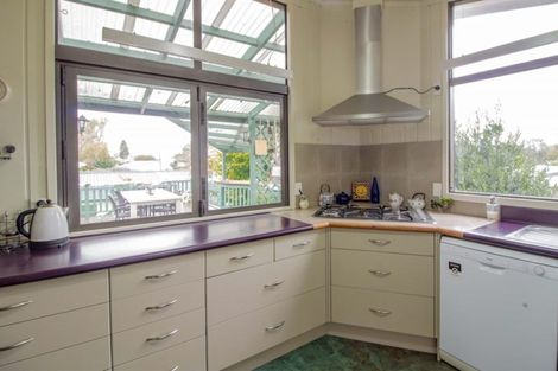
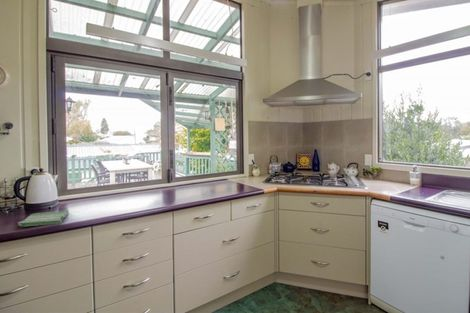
+ dish towel (45, 217)
